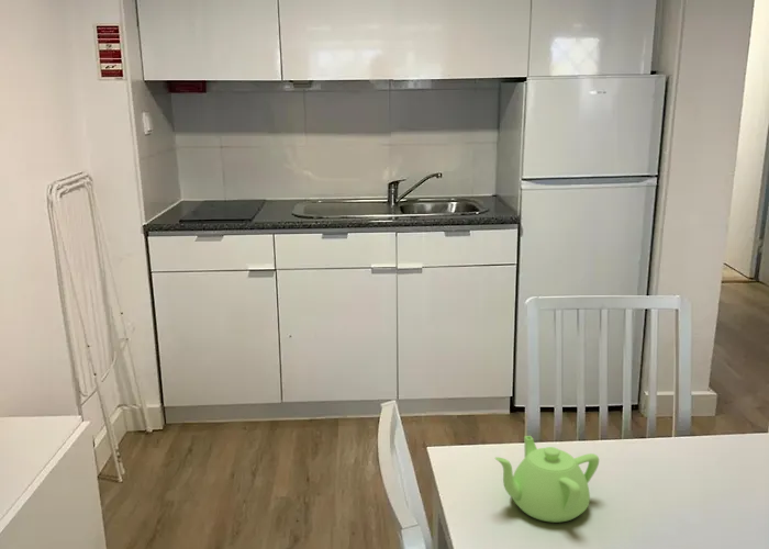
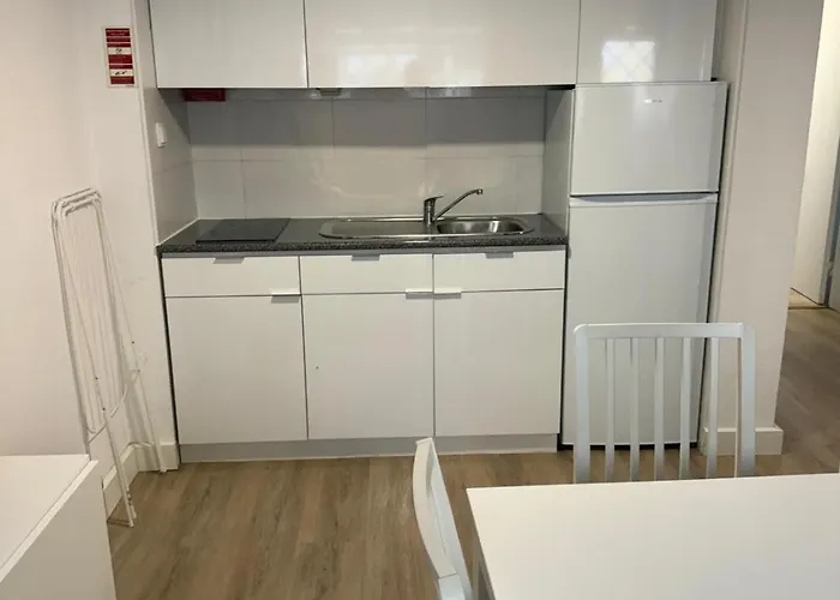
- teapot (545, 477)
